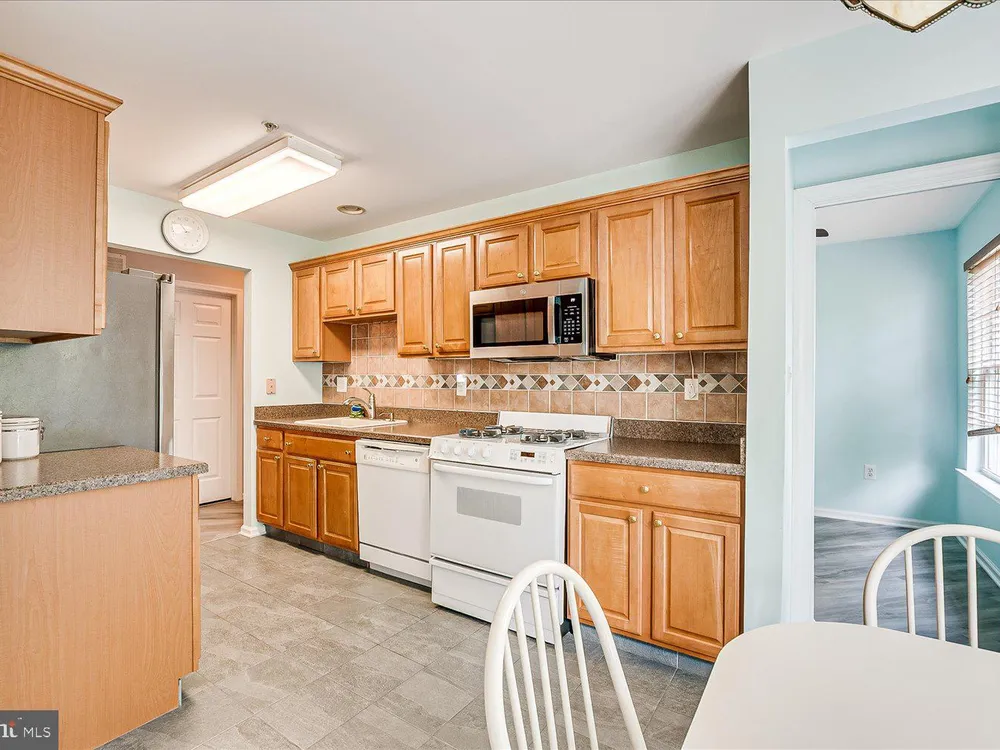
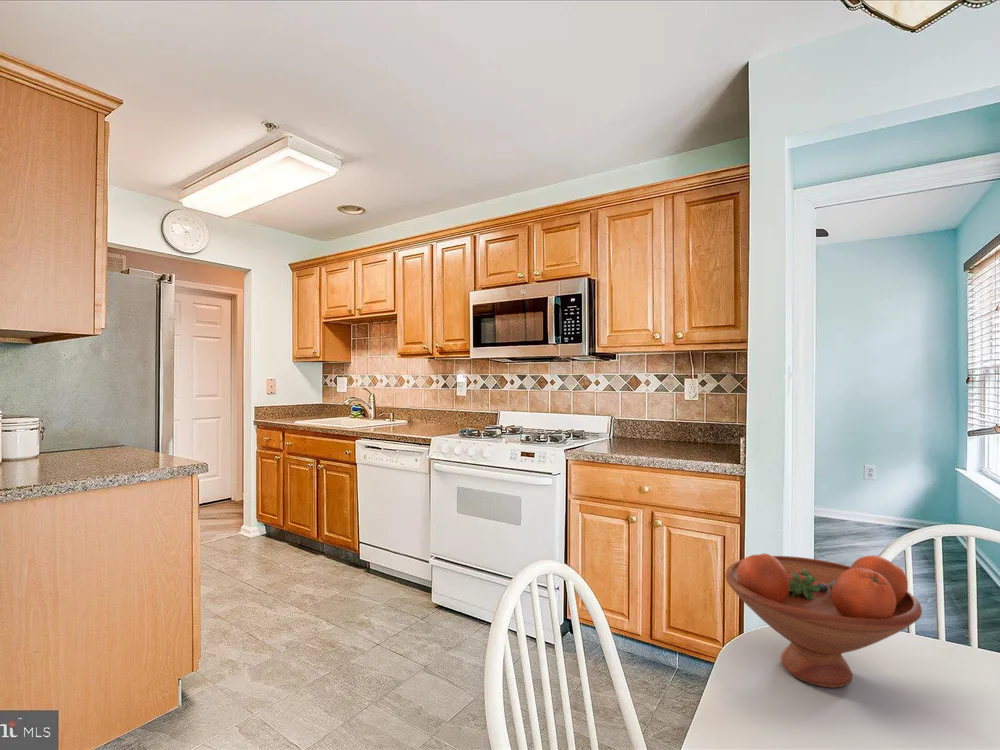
+ fruit bowl (815, 610)
